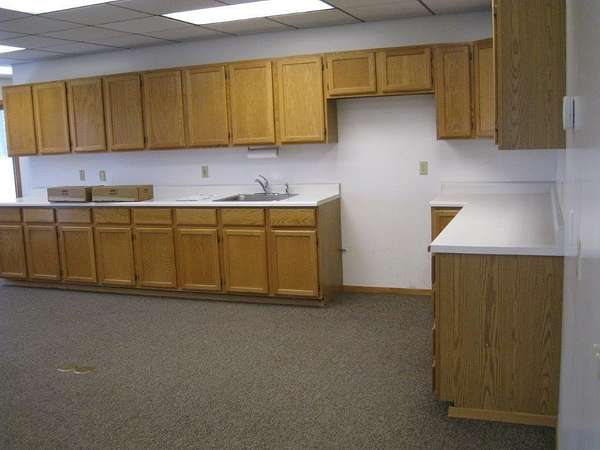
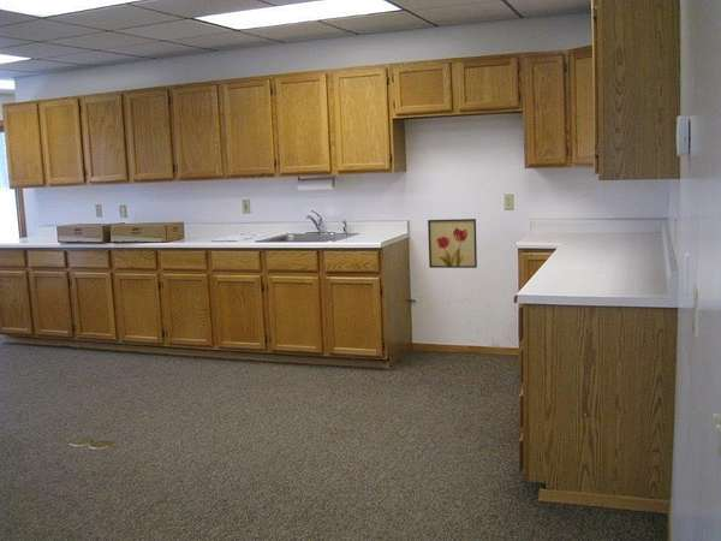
+ wall art (452, 243)
